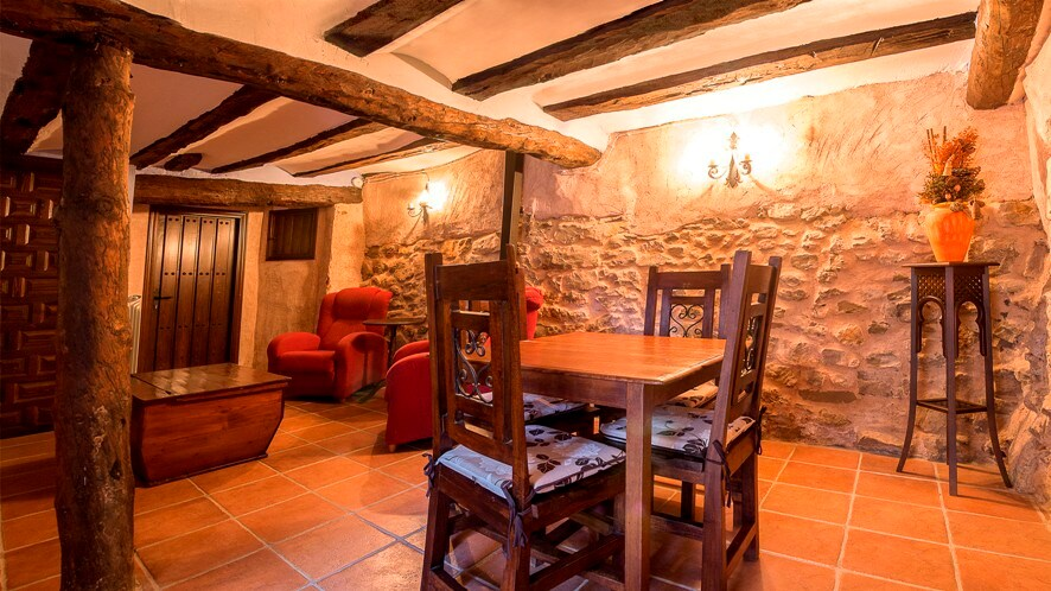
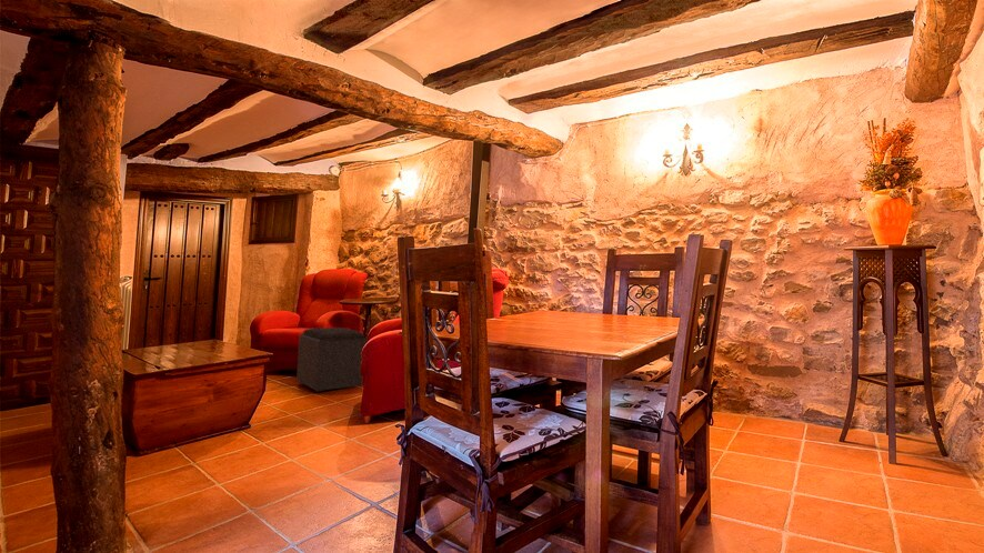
+ ottoman (332, 356)
